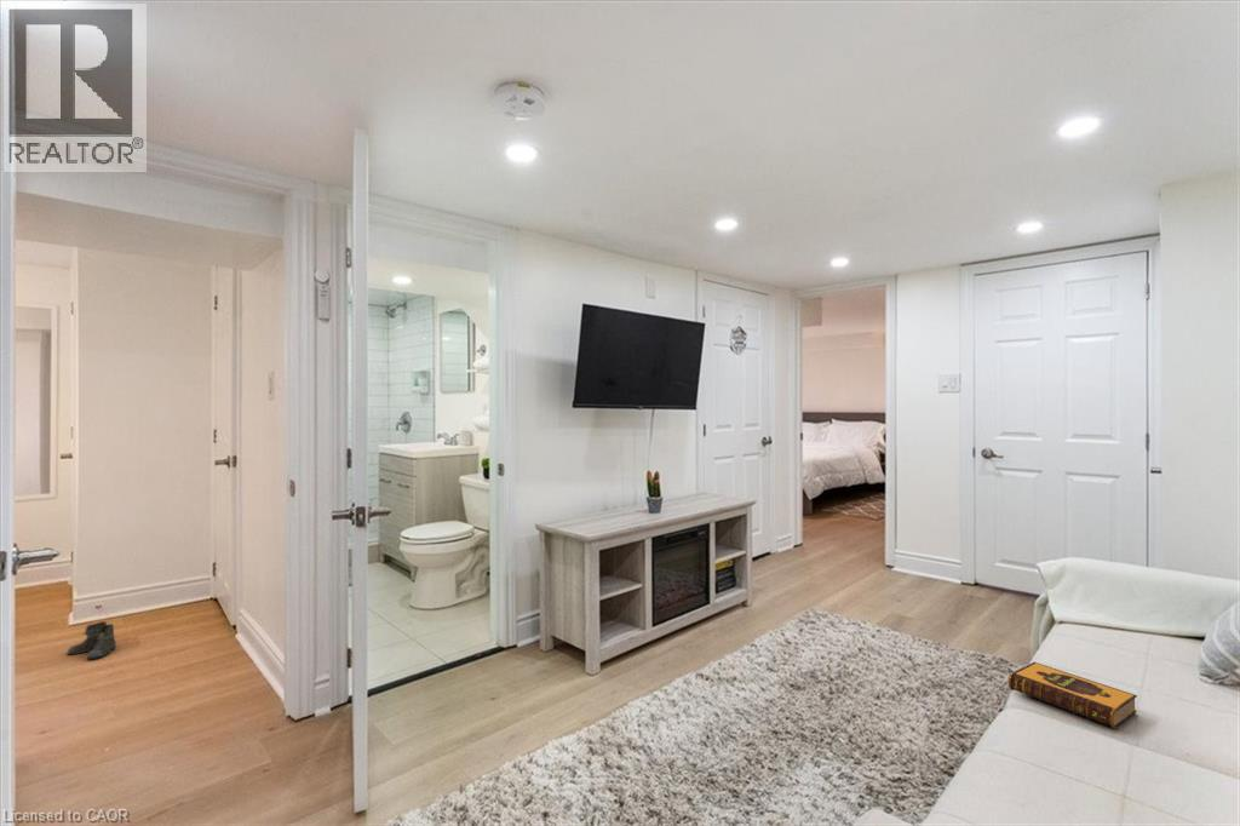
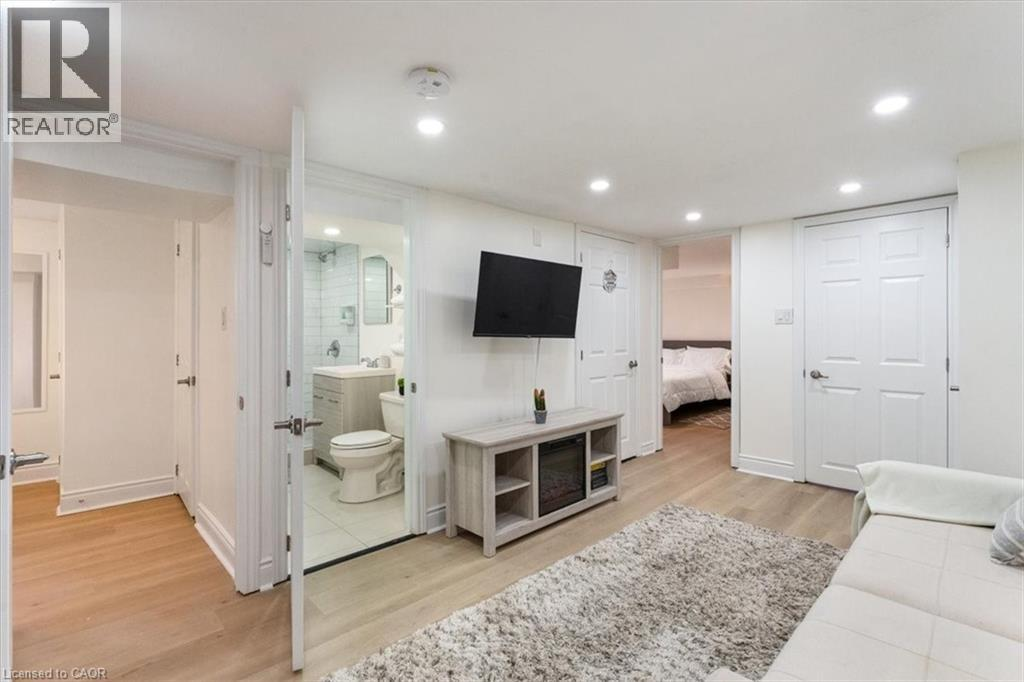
- hardback book (1069, 693)
- boots (93, 638)
